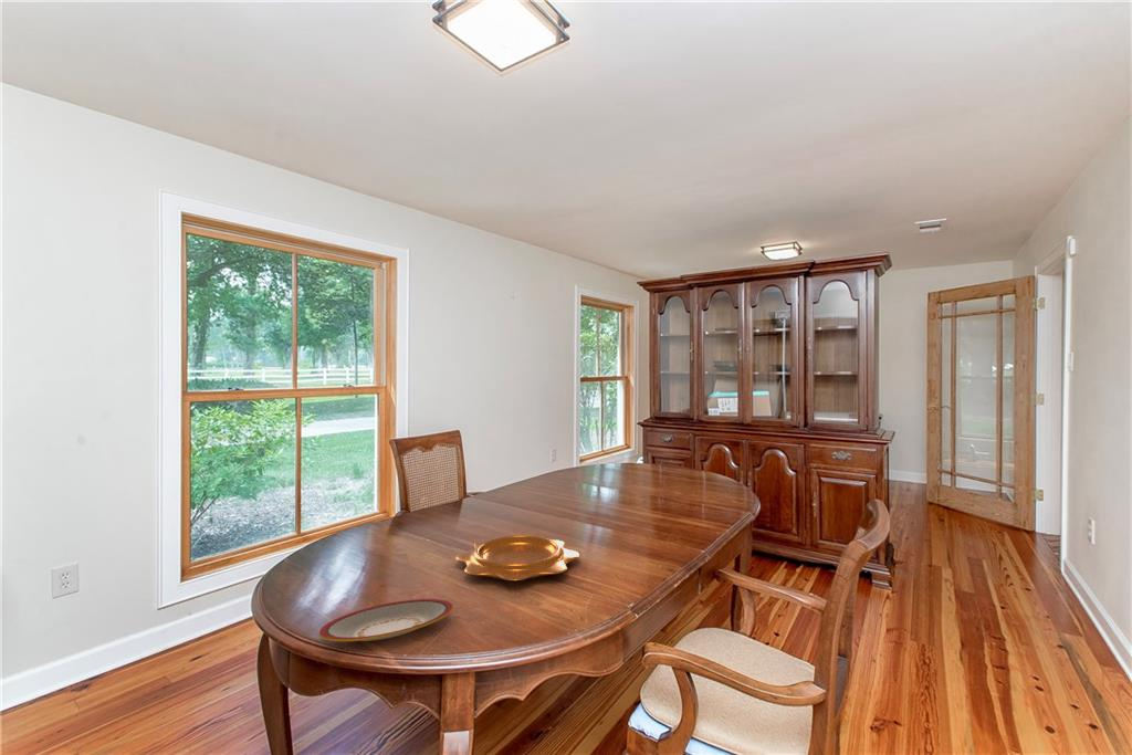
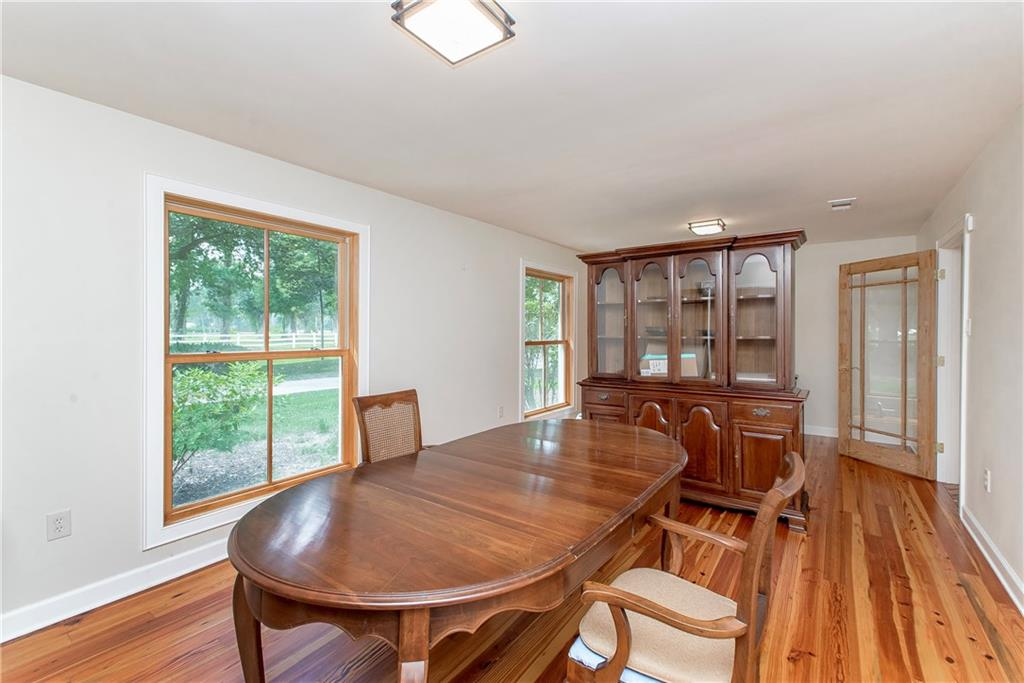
- plate (389, 622)
- decorative bowl (517, 555)
